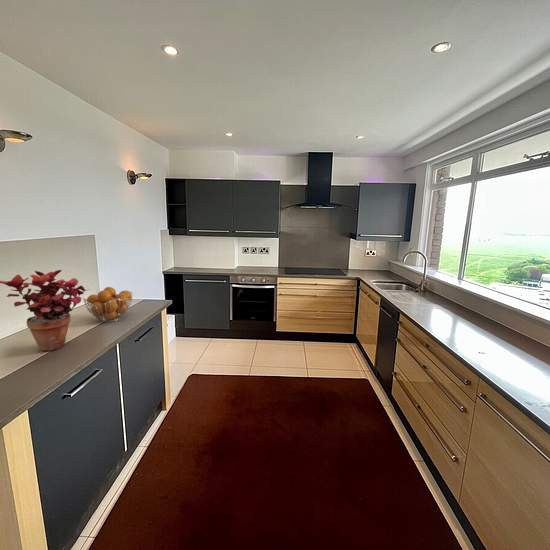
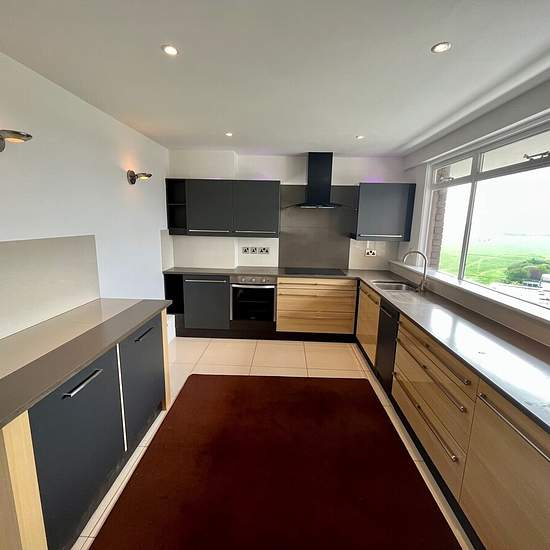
- potted plant (52, 310)
- fruit basket (109, 303)
